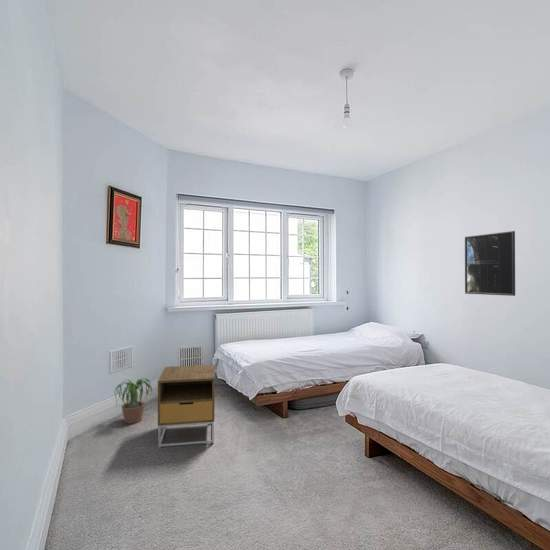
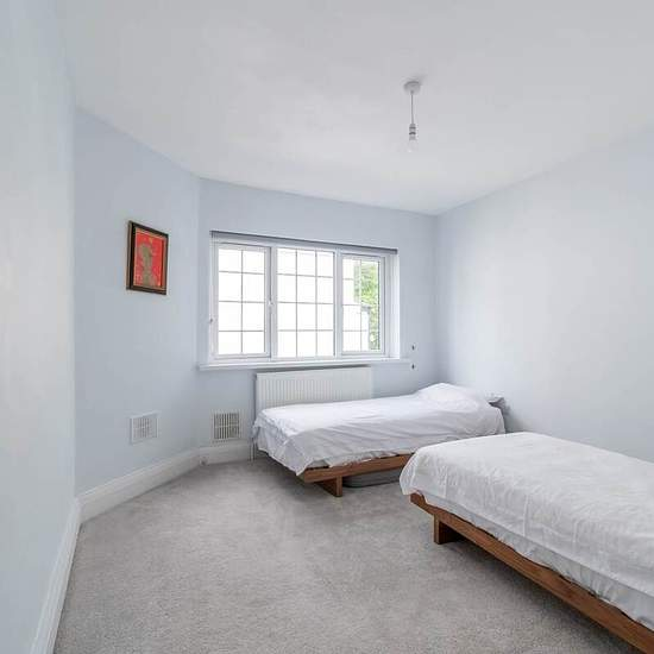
- nightstand (188, 402)
- potted plant (132, 399)
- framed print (488, 264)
